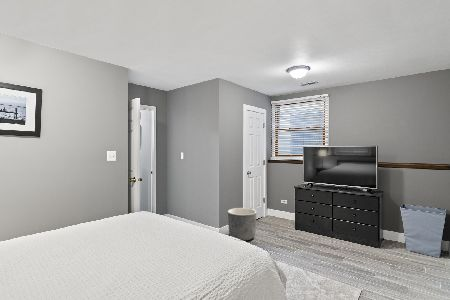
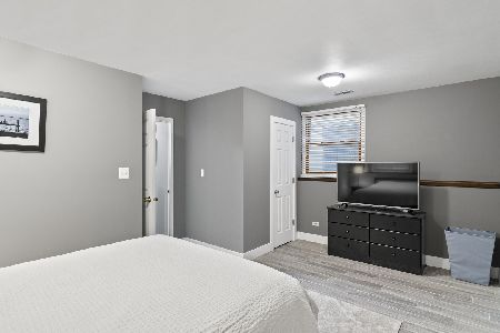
- planter (242, 224)
